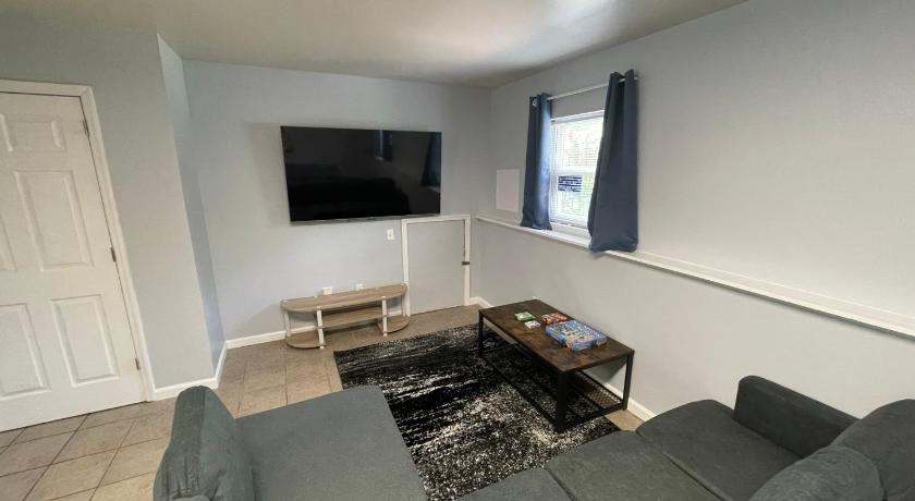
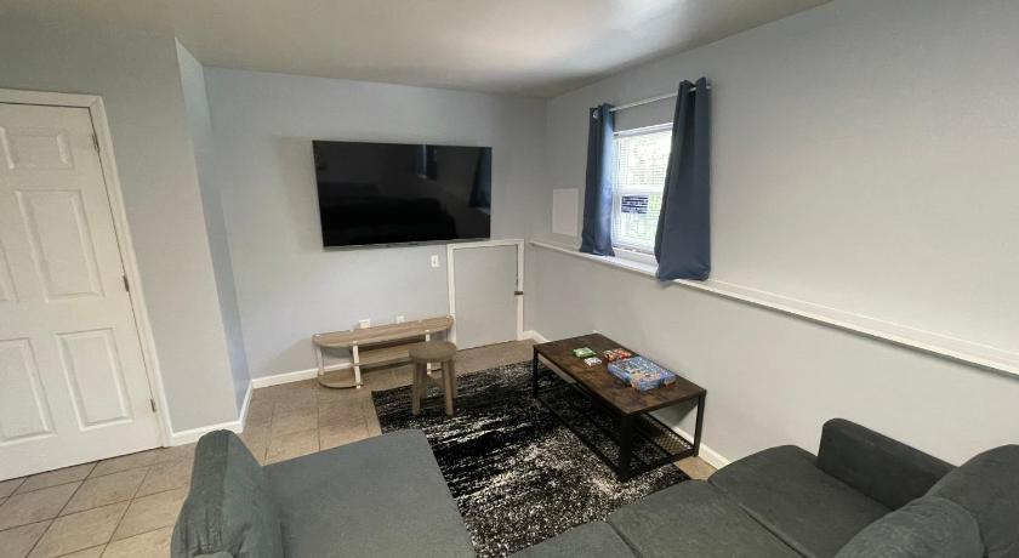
+ stool (434, 378)
